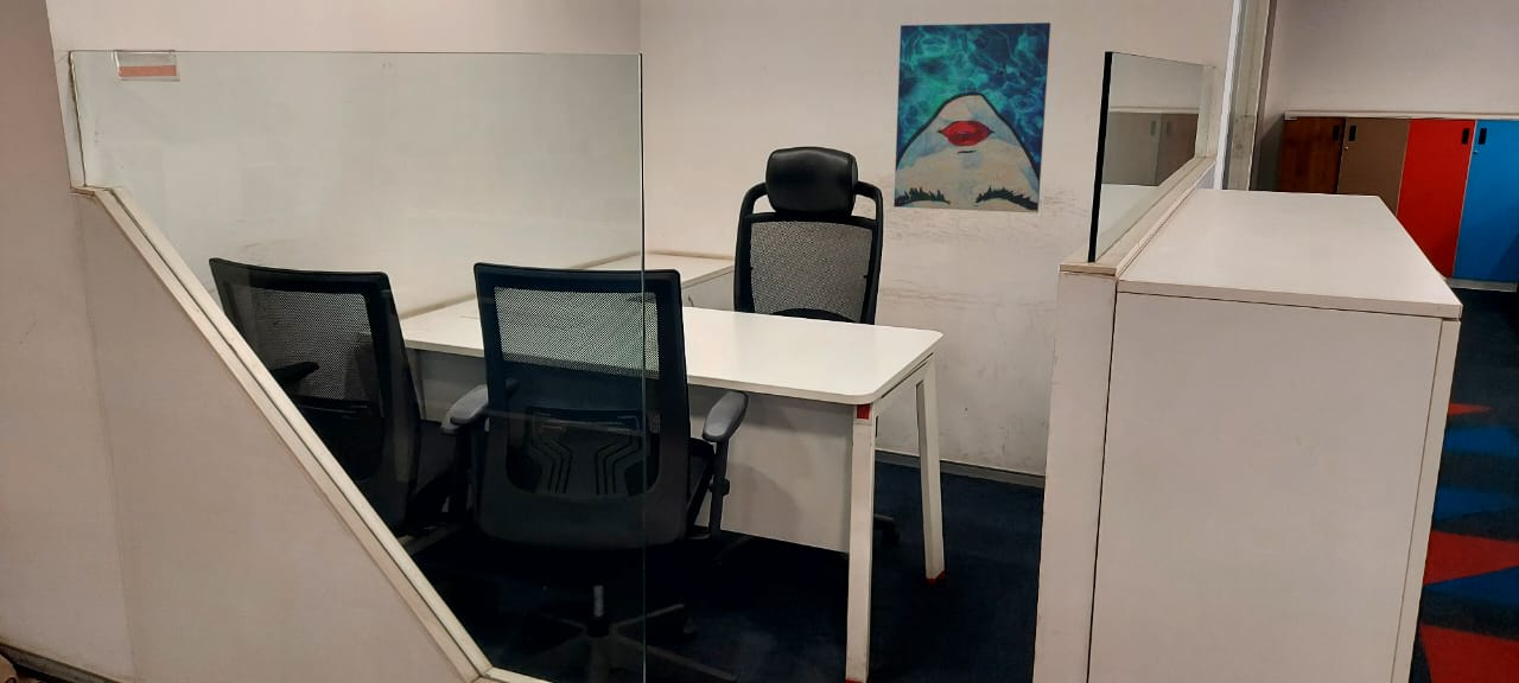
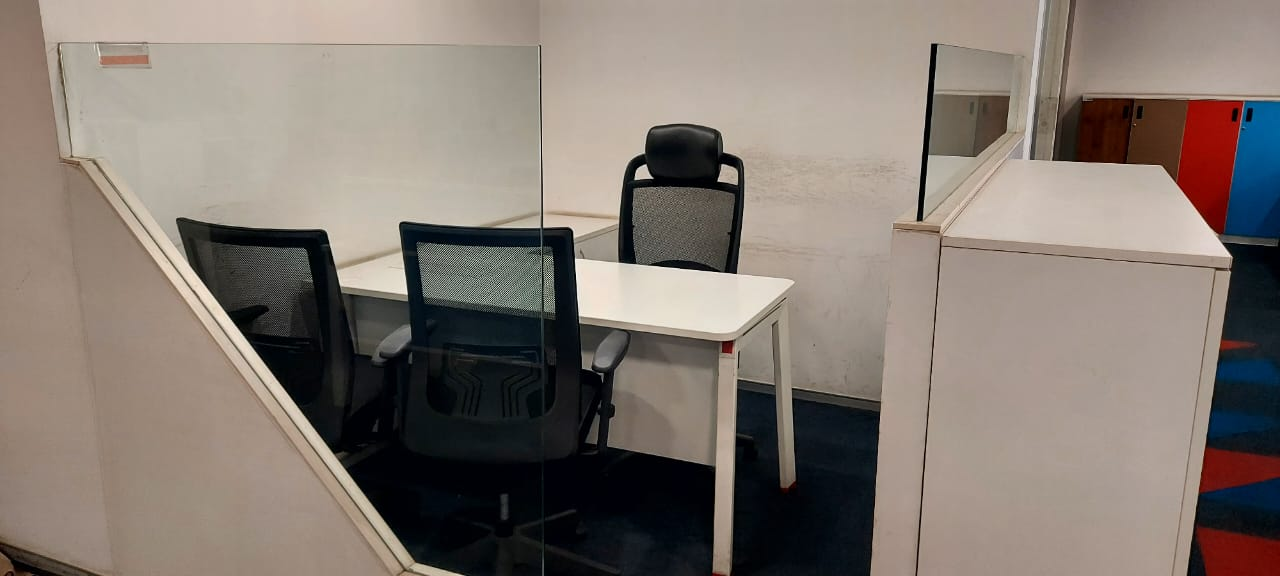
- wall art (968, 117)
